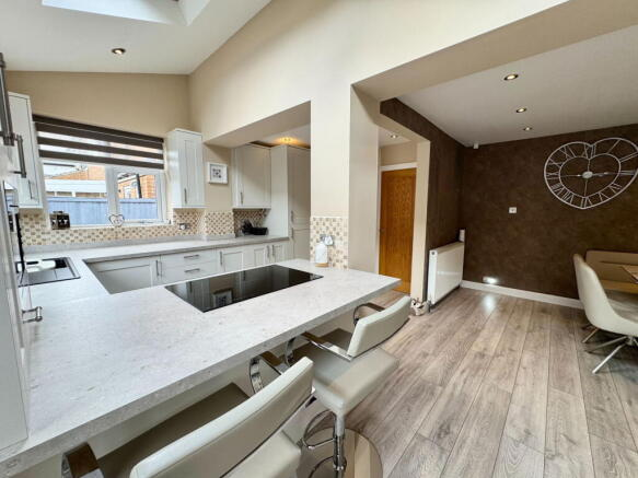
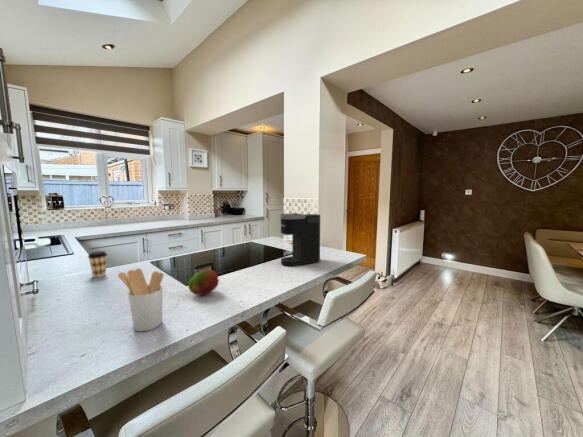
+ utensil holder (141, 297)
+ fruit (204, 282)
+ coffee cup (98, 264)
+ coffee maker (300, 238)
